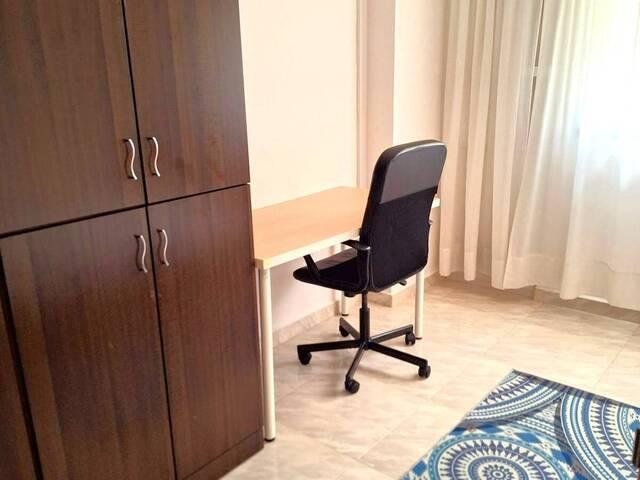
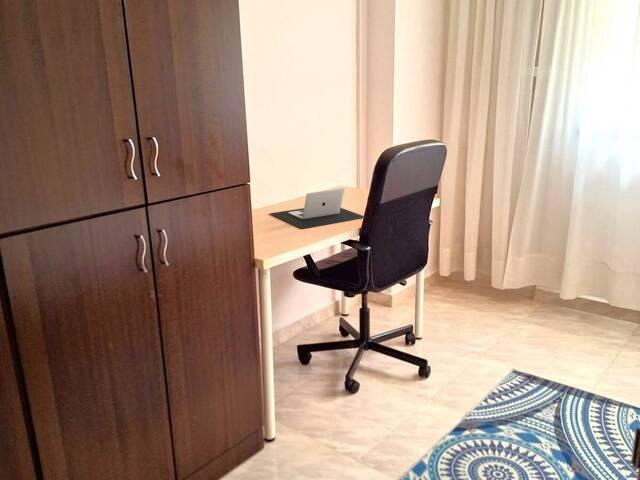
+ laptop (317, 201)
